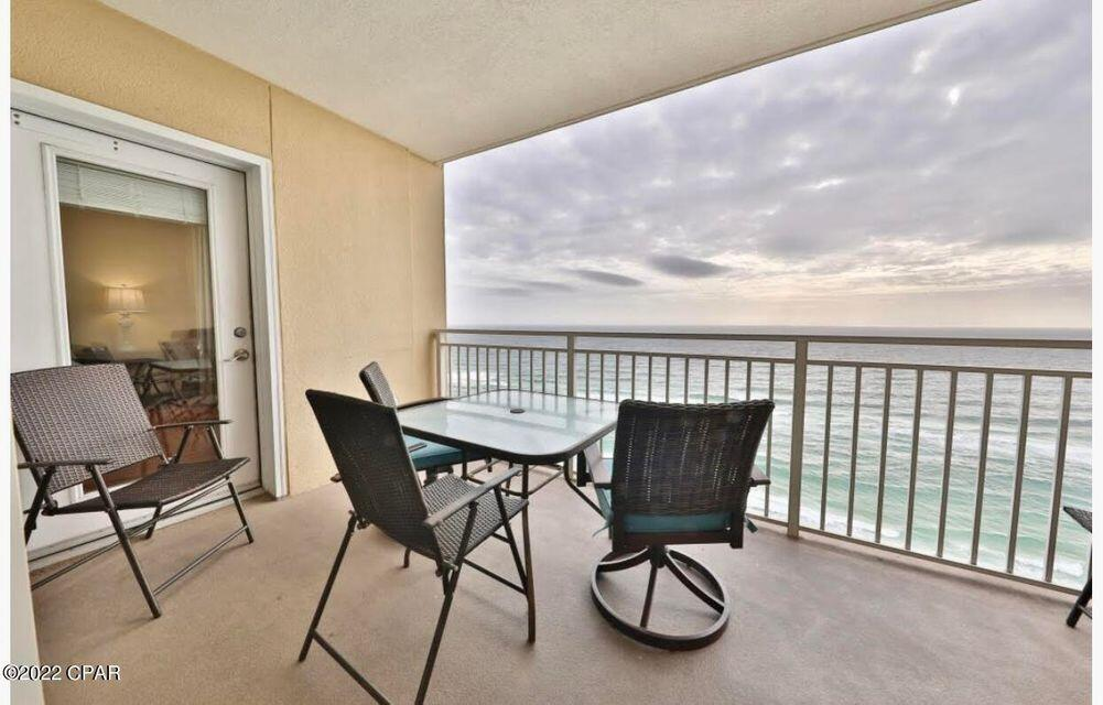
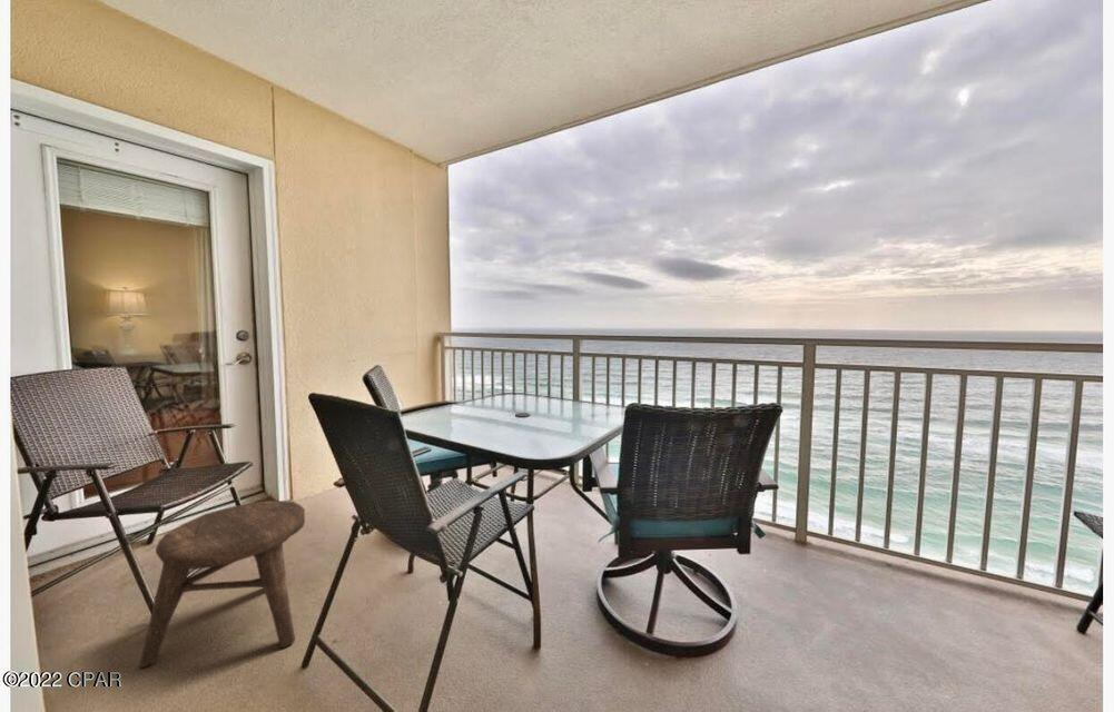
+ stool (244, 581)
